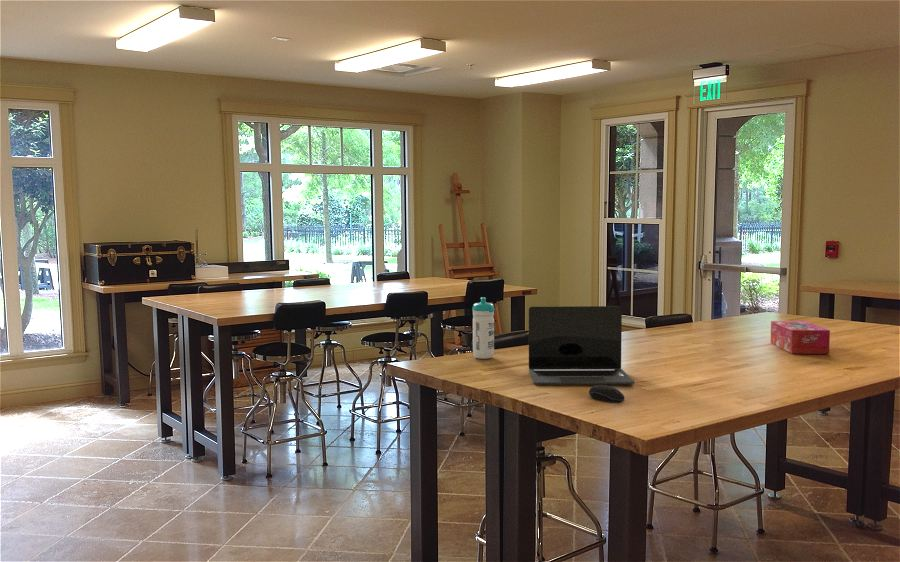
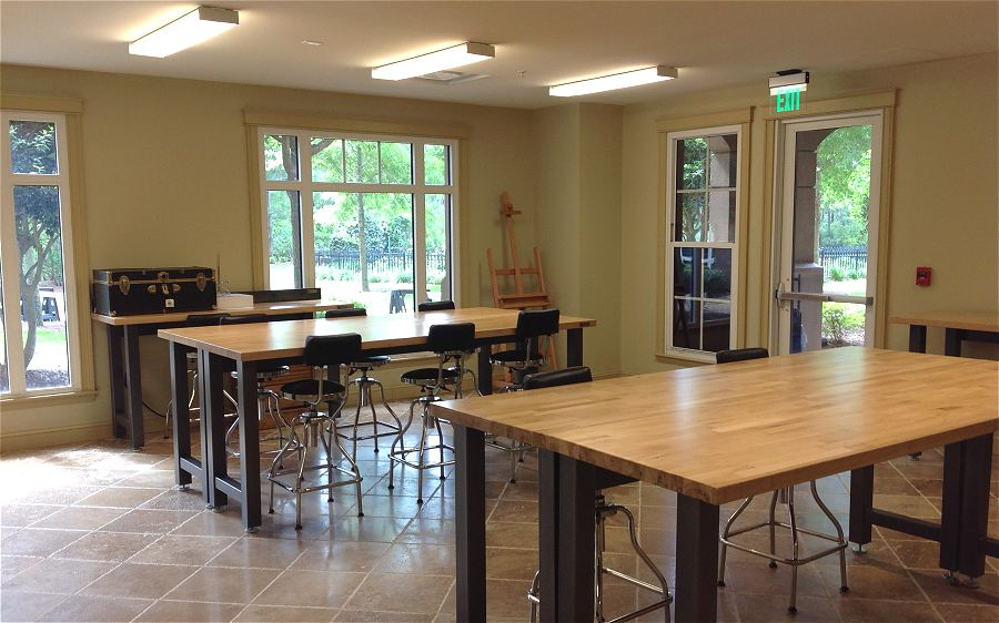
- laptop (579, 344)
- computer mouse (606, 392)
- tissue box (798, 336)
- water bottle (483, 327)
